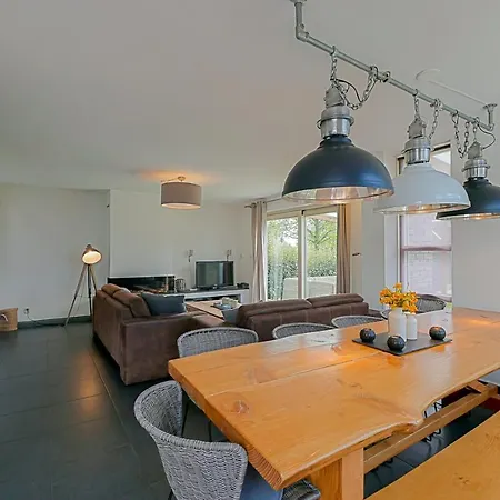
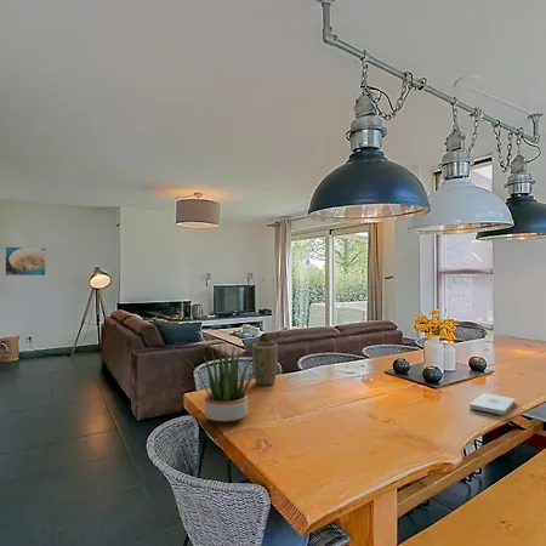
+ plant pot (265, 363)
+ potted plant (226, 381)
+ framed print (25, 261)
+ notepad (493, 403)
